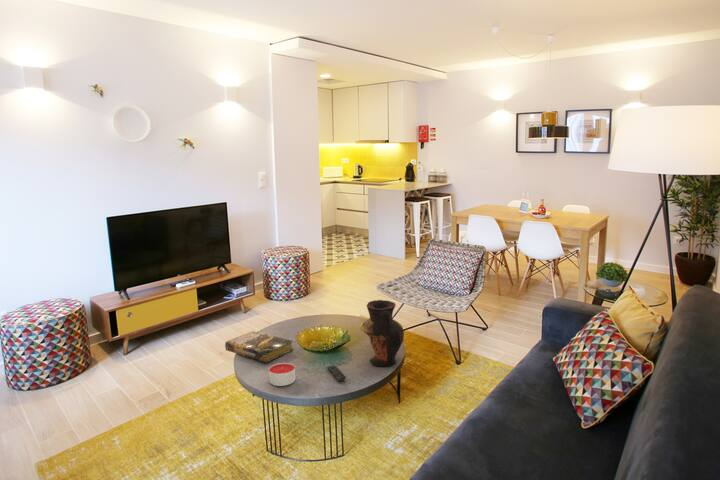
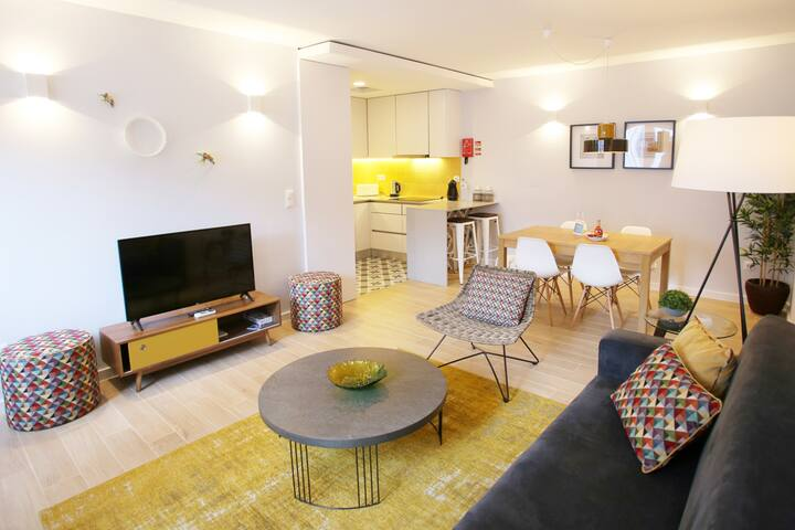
- candle (282, 373)
- remote control (335, 372)
- book (259, 345)
- vase (382, 332)
